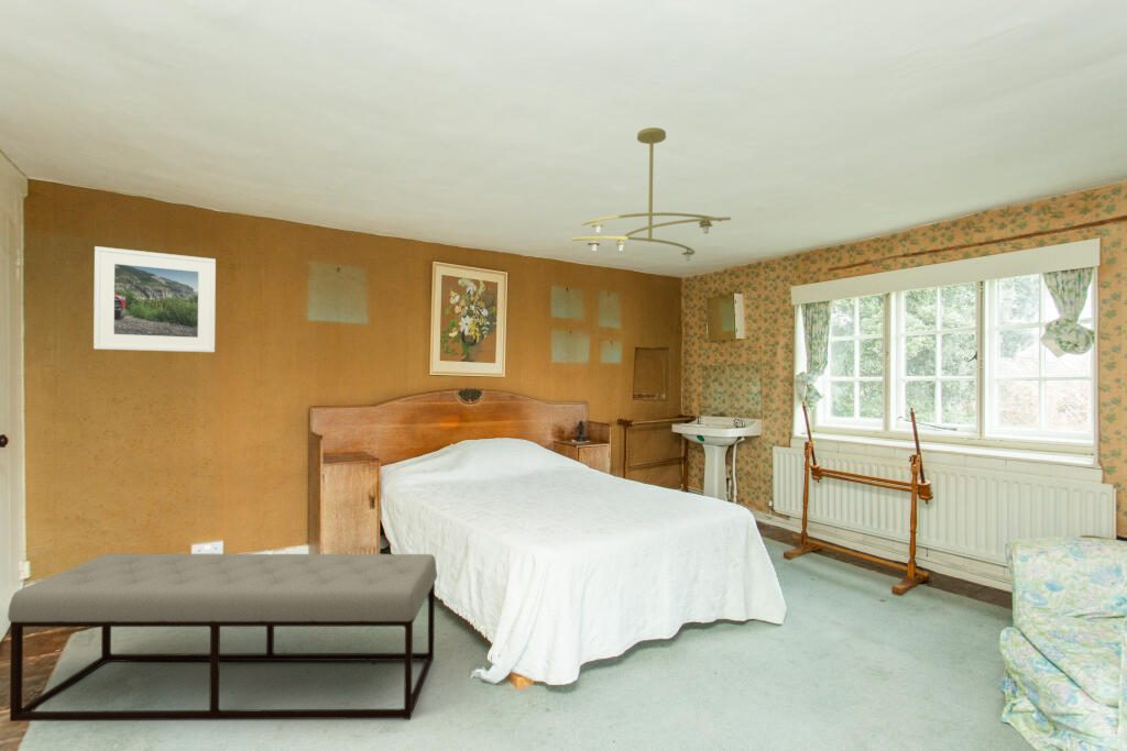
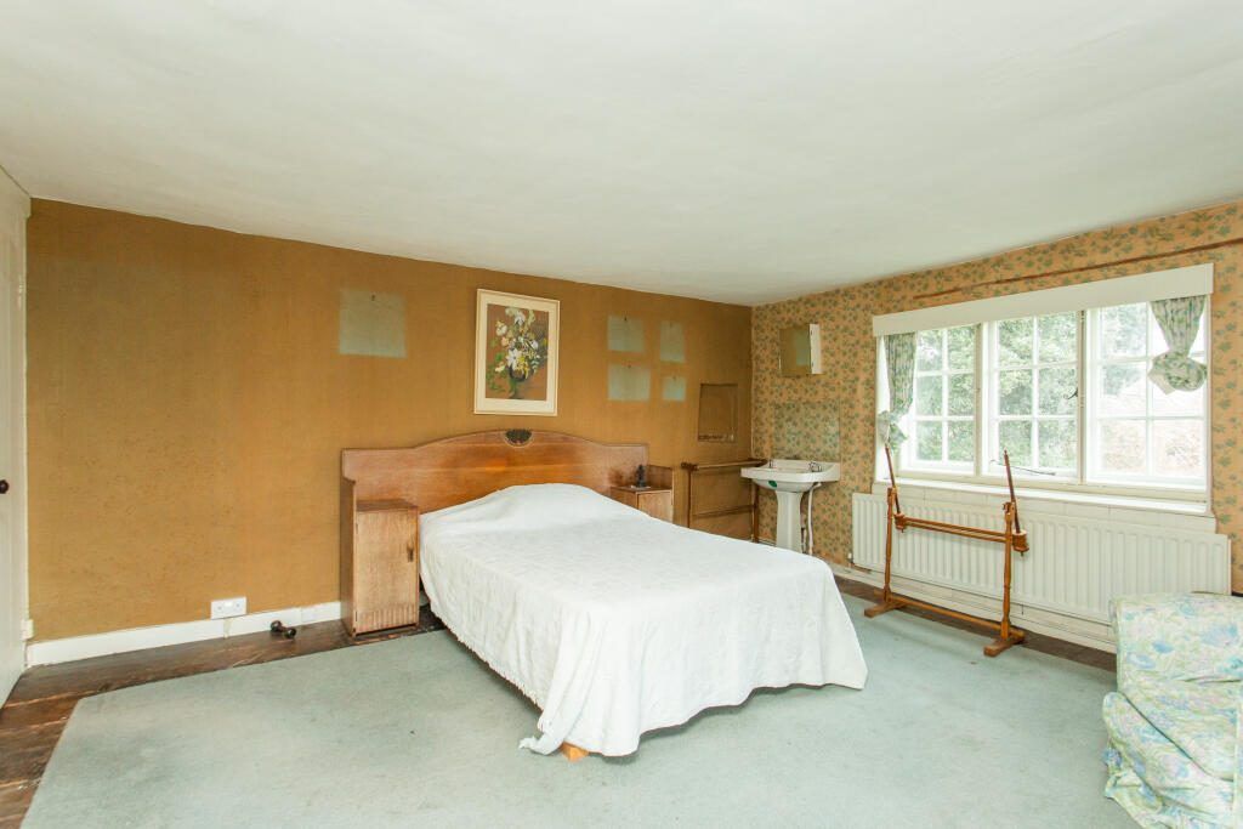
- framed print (157, 301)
- ceiling light fixture (649, 199)
- bench (245, 626)
